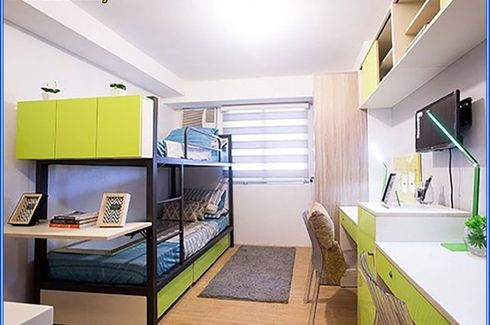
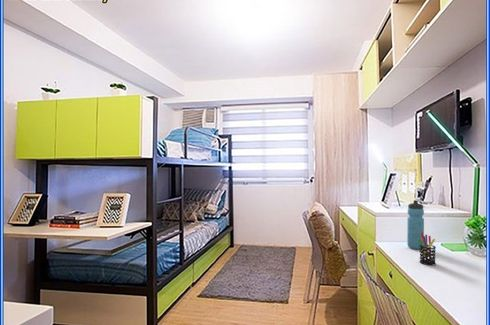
+ pen holder (425, 248)
+ water bottle (415, 224)
